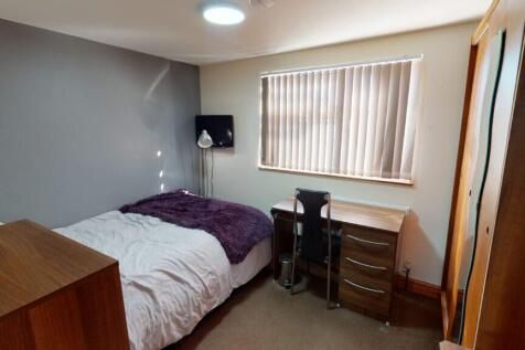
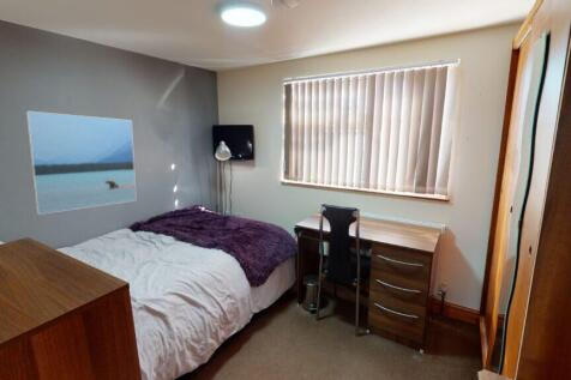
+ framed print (89, 162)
